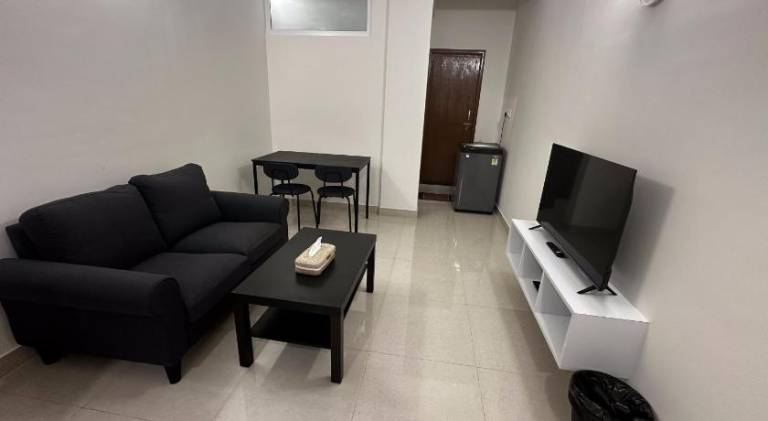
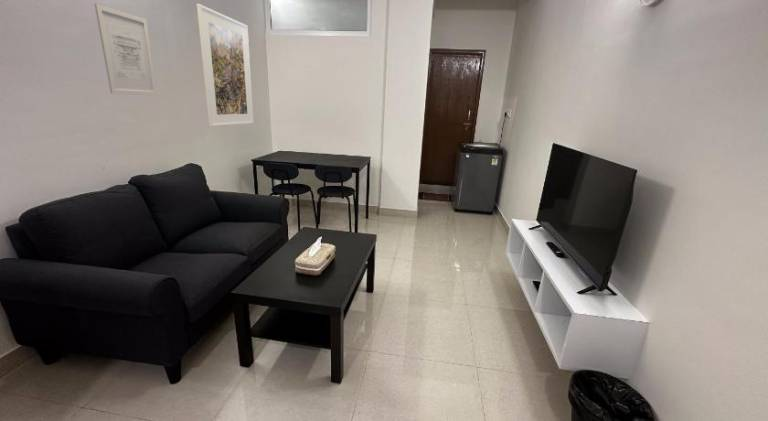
+ wall art (129, 54)
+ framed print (229, 72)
